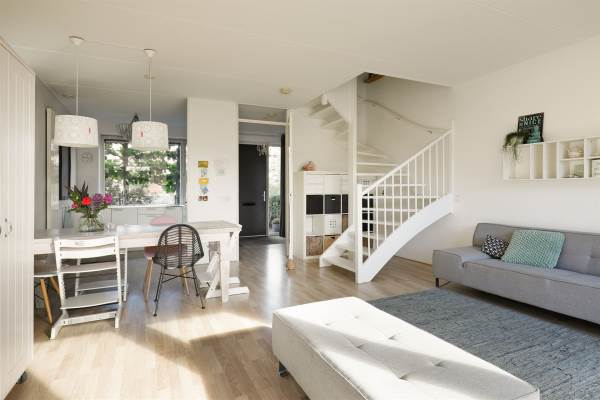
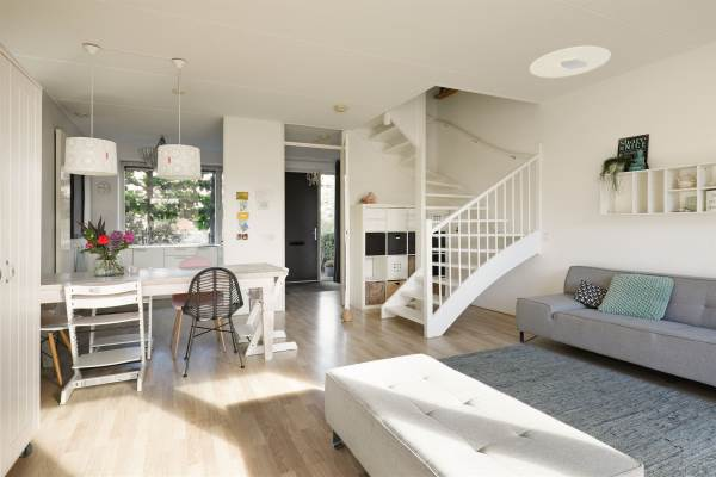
+ ceiling light (568, 60)
